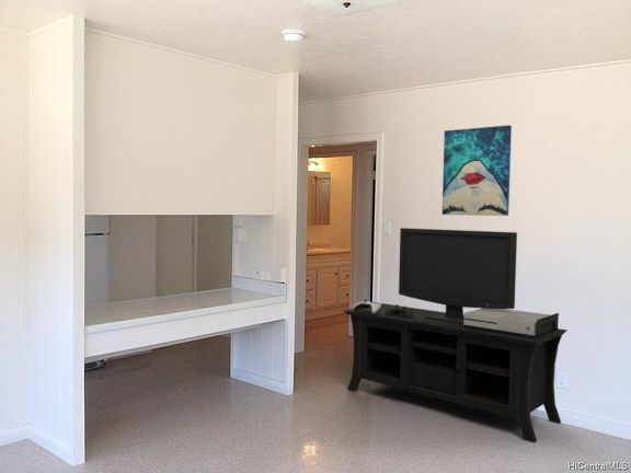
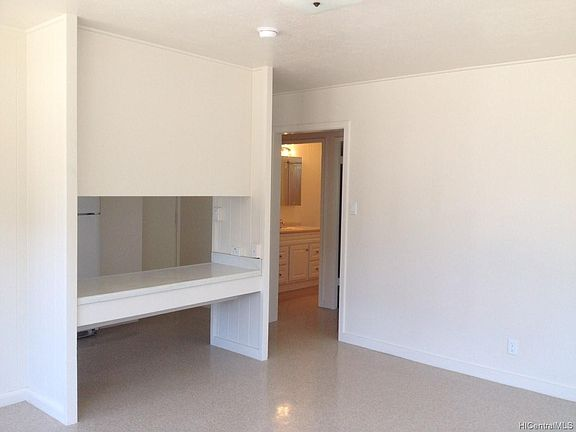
- wall art (474, 172)
- media console (447, 318)
